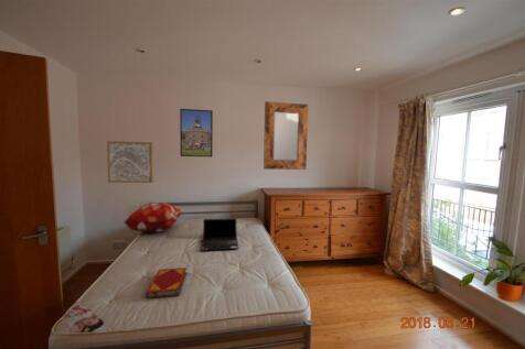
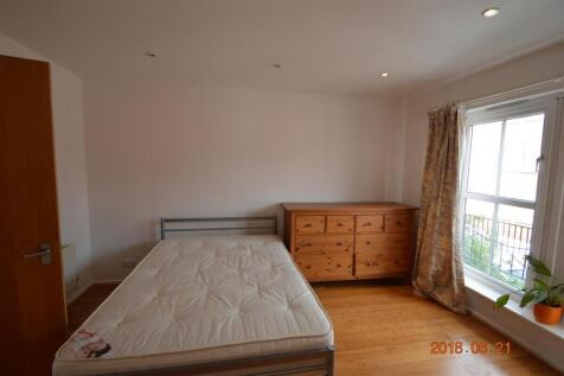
- decorative pillow (157, 216)
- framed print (196, 133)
- wall art (130, 162)
- hardback book (168, 281)
- home mirror (286, 137)
- laptop computer (219, 233)
